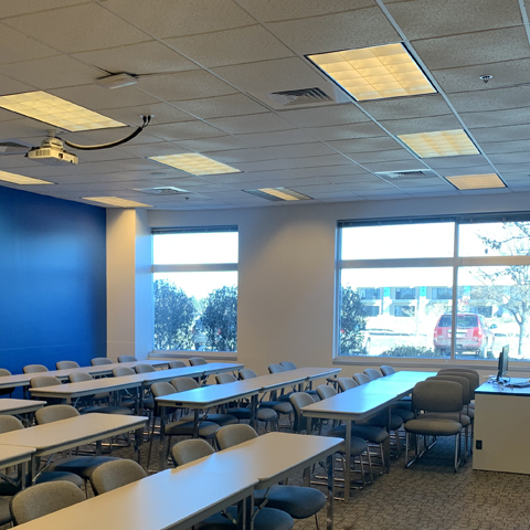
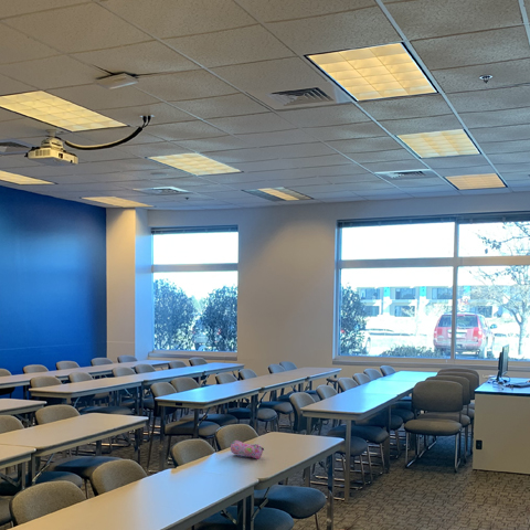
+ pencil case (246, 448)
